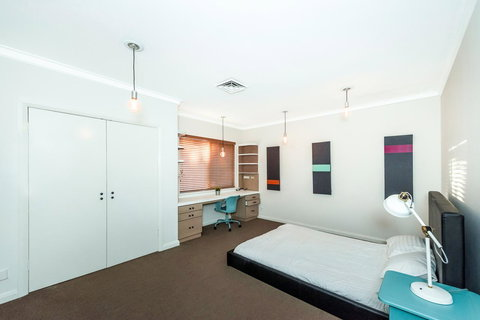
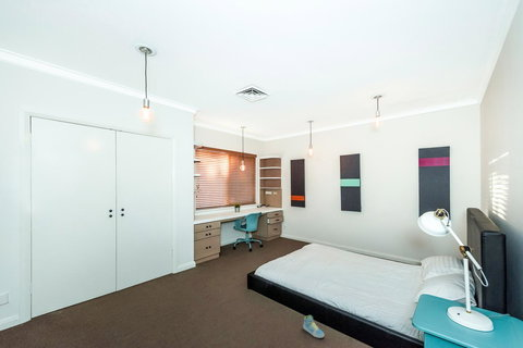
+ sneaker (313, 325)
